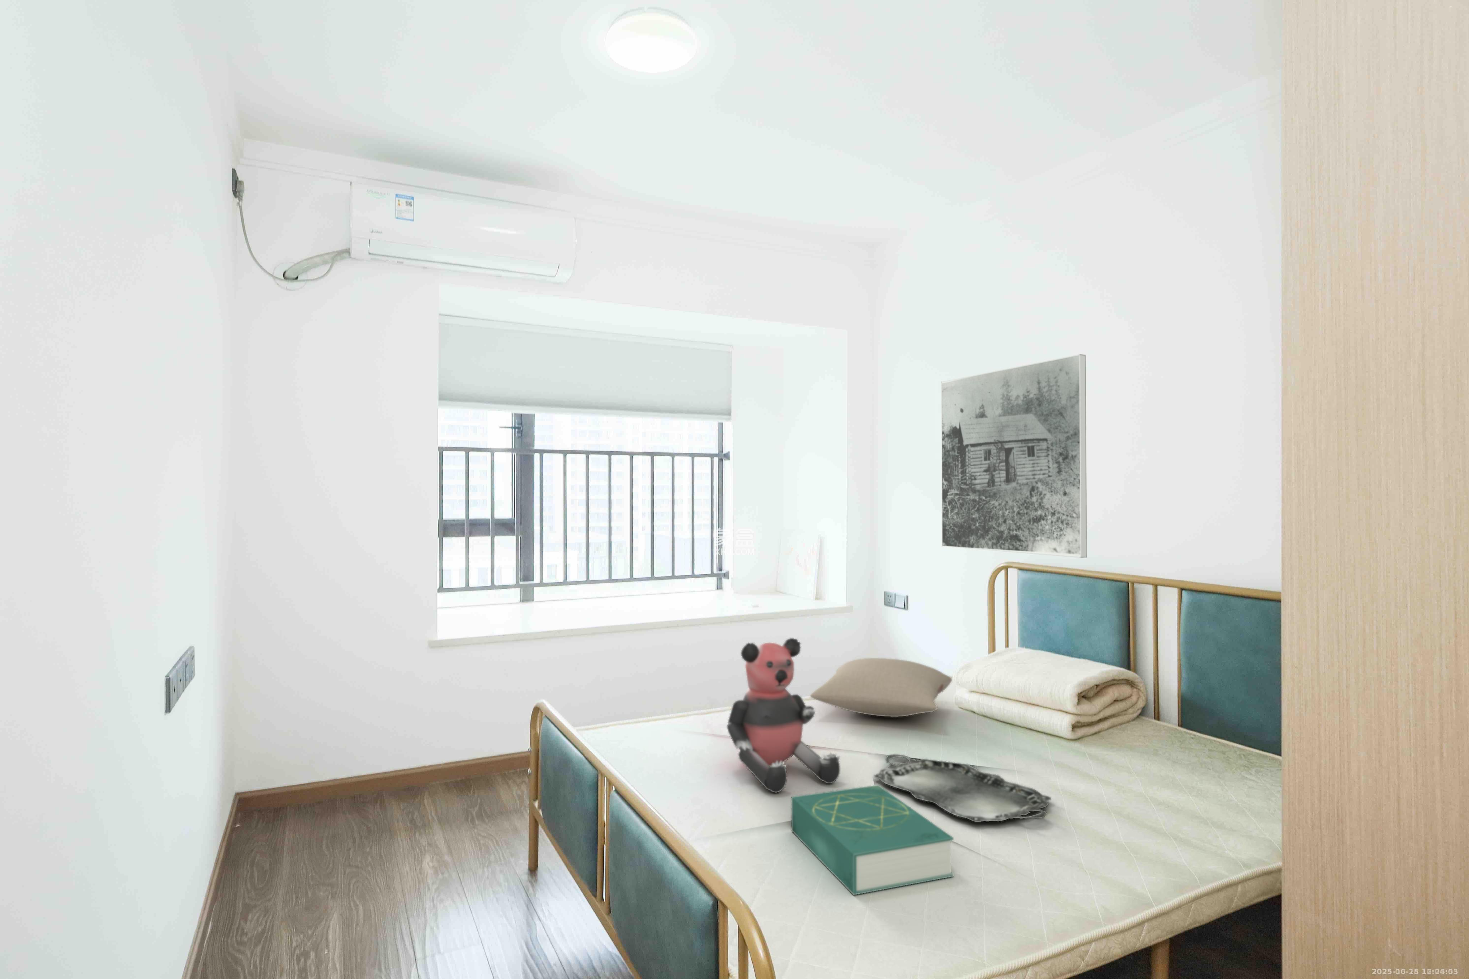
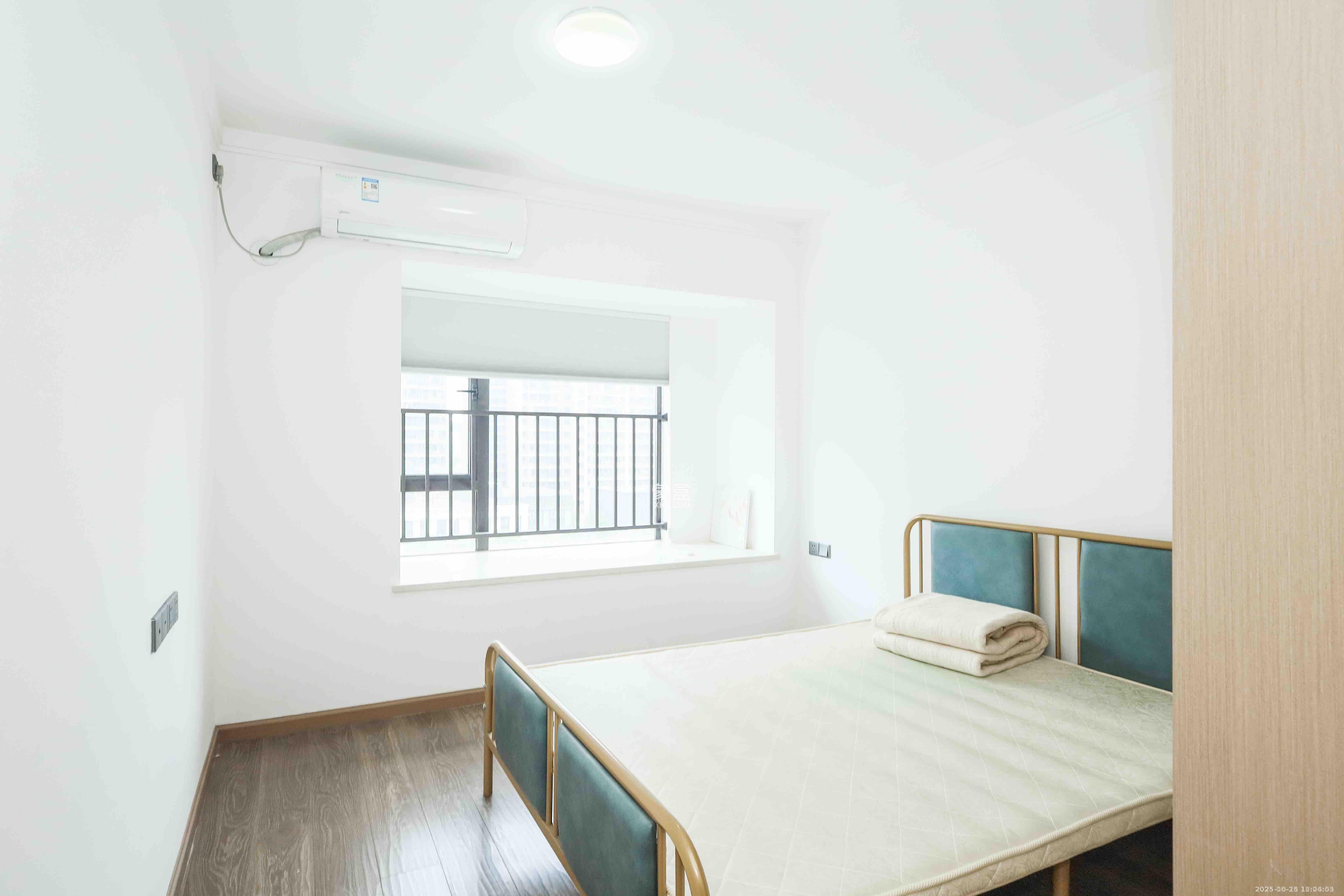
- bear (776, 707)
- book (867, 834)
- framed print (1007, 460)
- pillow (883, 687)
- serving tray (959, 787)
